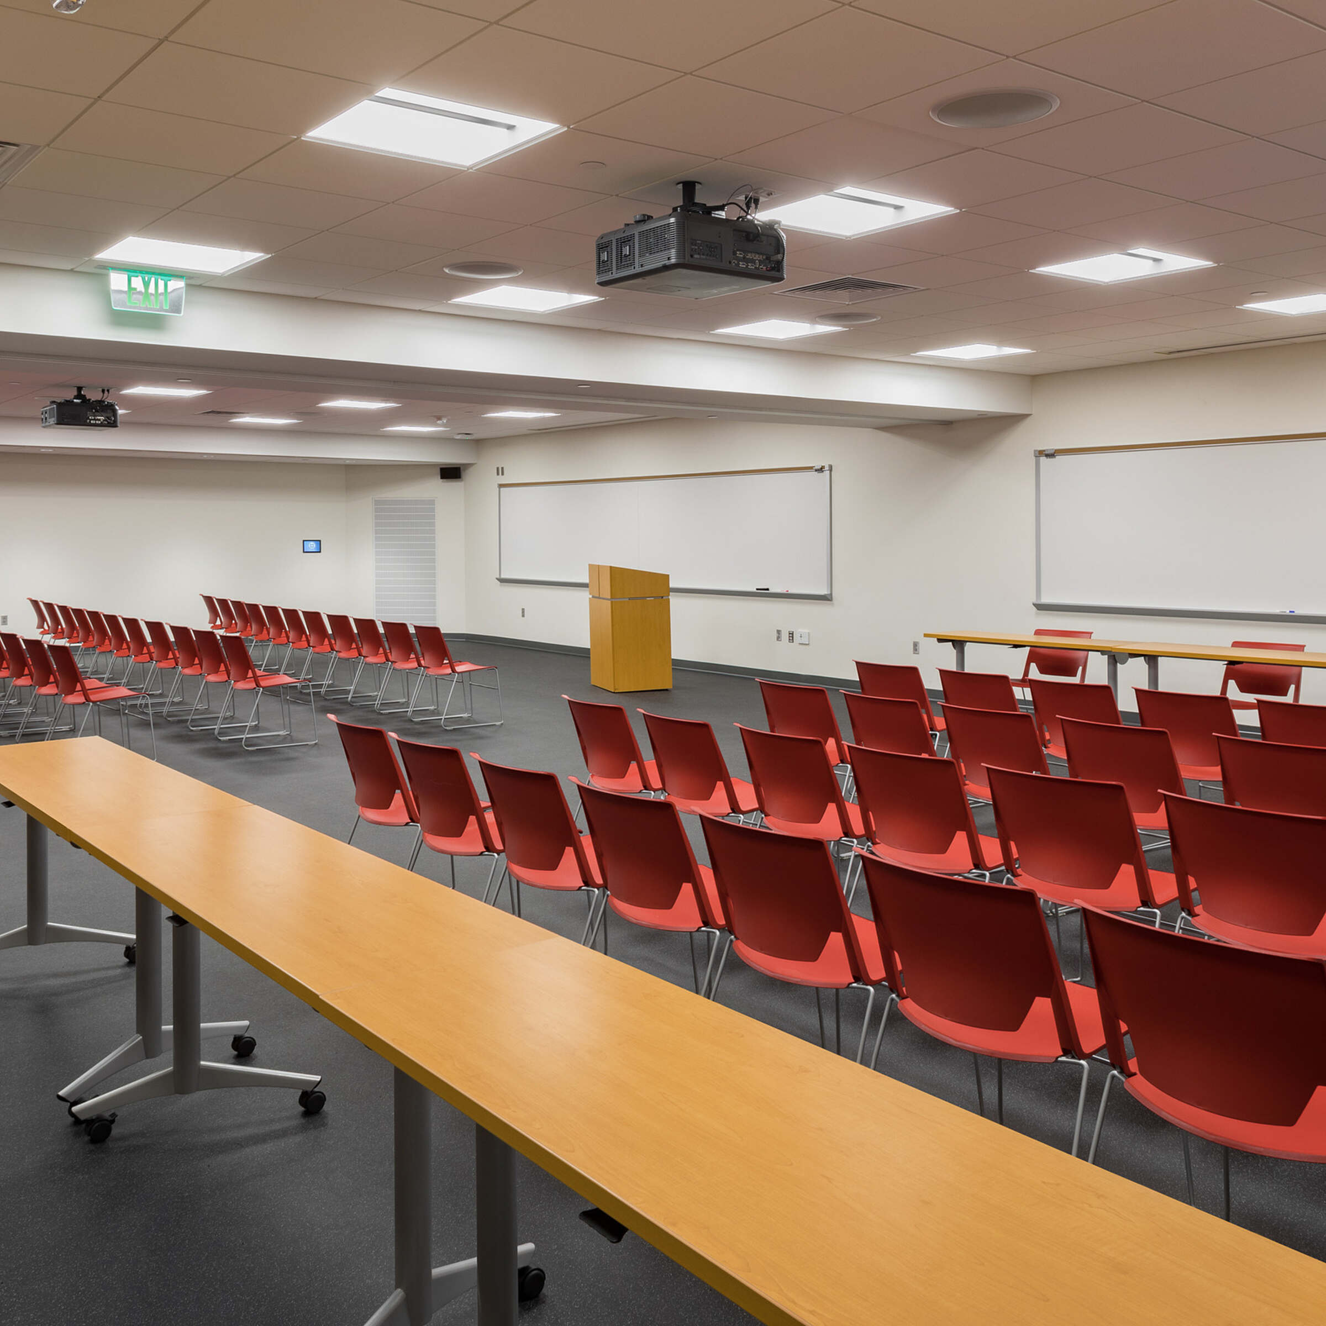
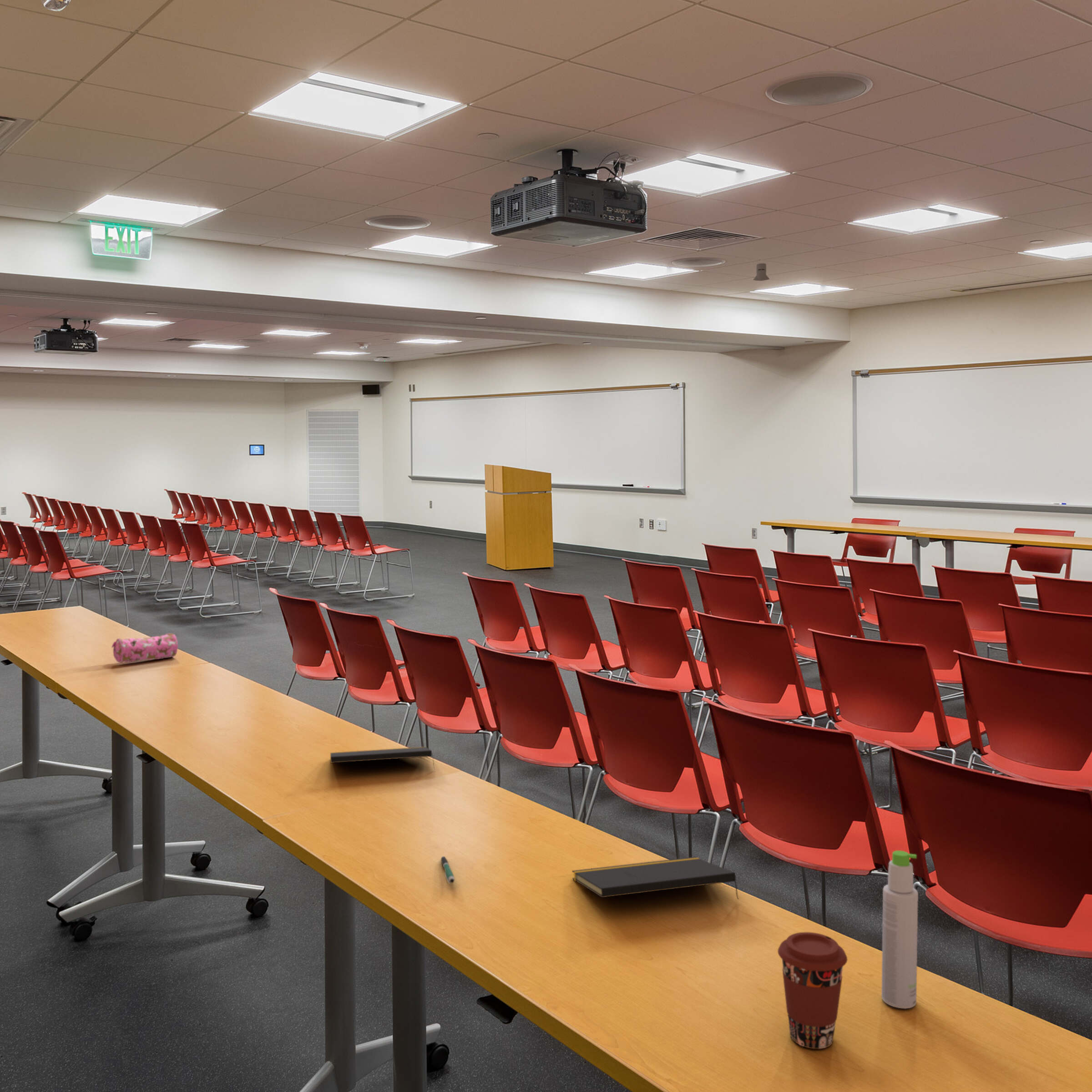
+ knight helmet (761, 273)
+ notepad (651, 876)
+ pen (447, 868)
+ bottle (900, 927)
+ notepad (380, 754)
+ coffee cup (812, 990)
+ pencil case (145, 648)
